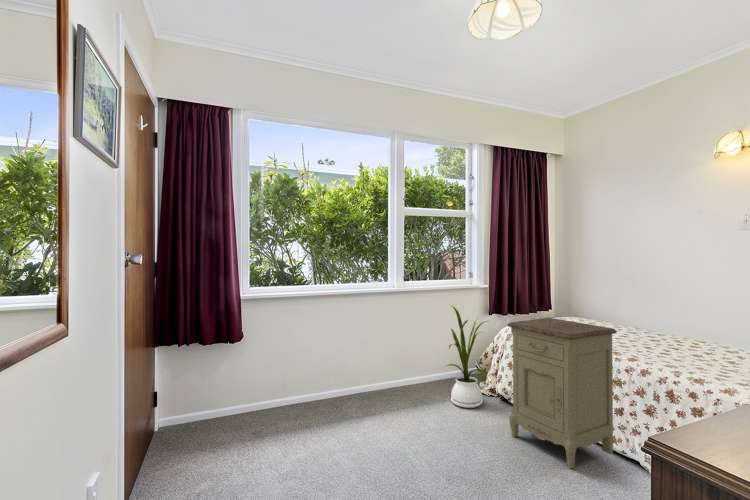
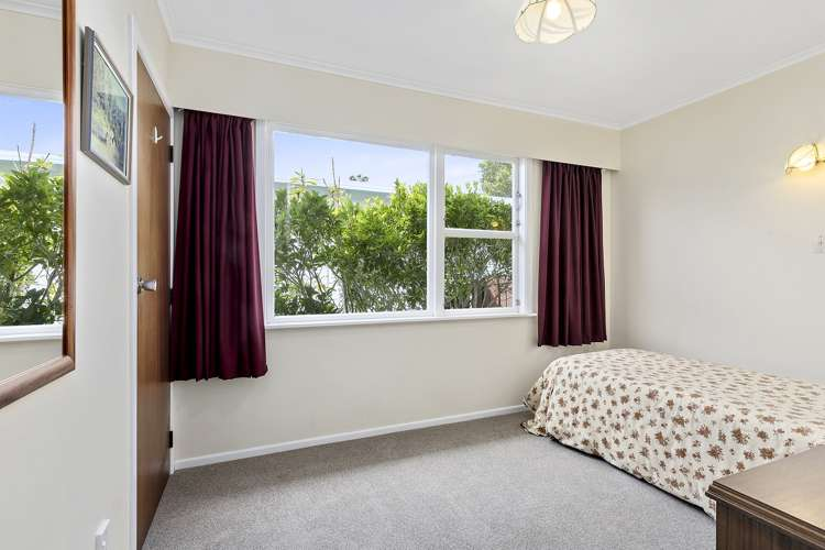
- nightstand (555, 385)
- house plant (465, 354)
